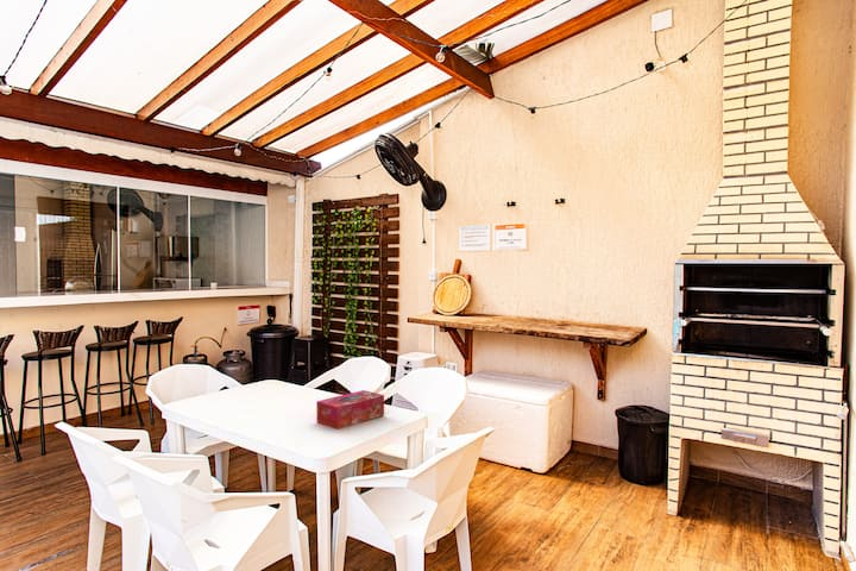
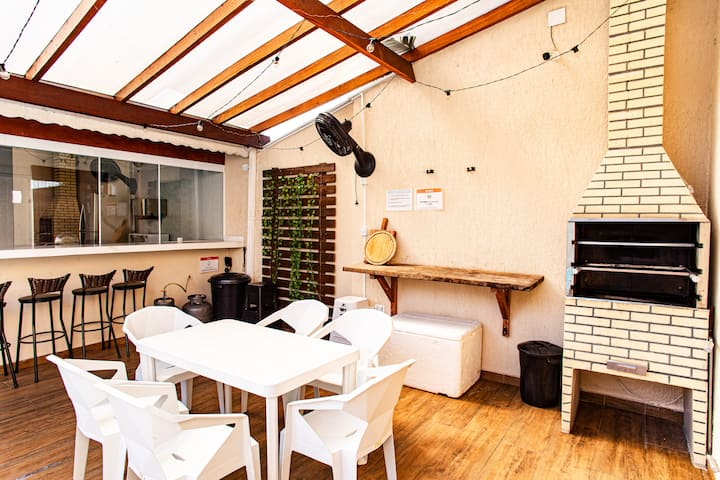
- tissue box (351, 408)
